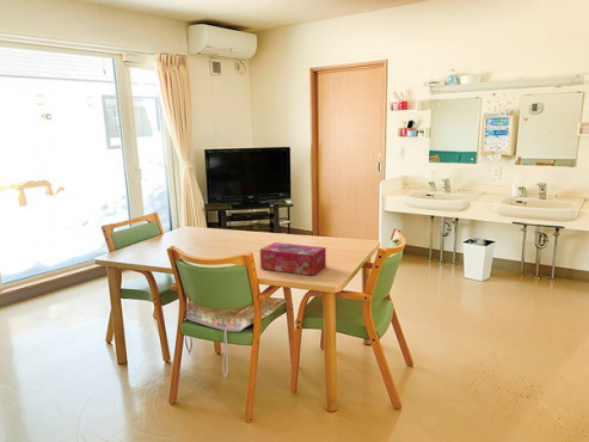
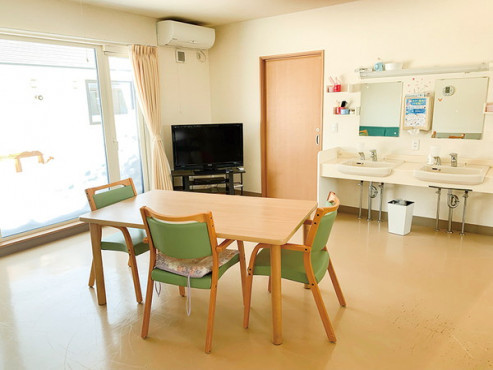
- tissue box (293, 258)
